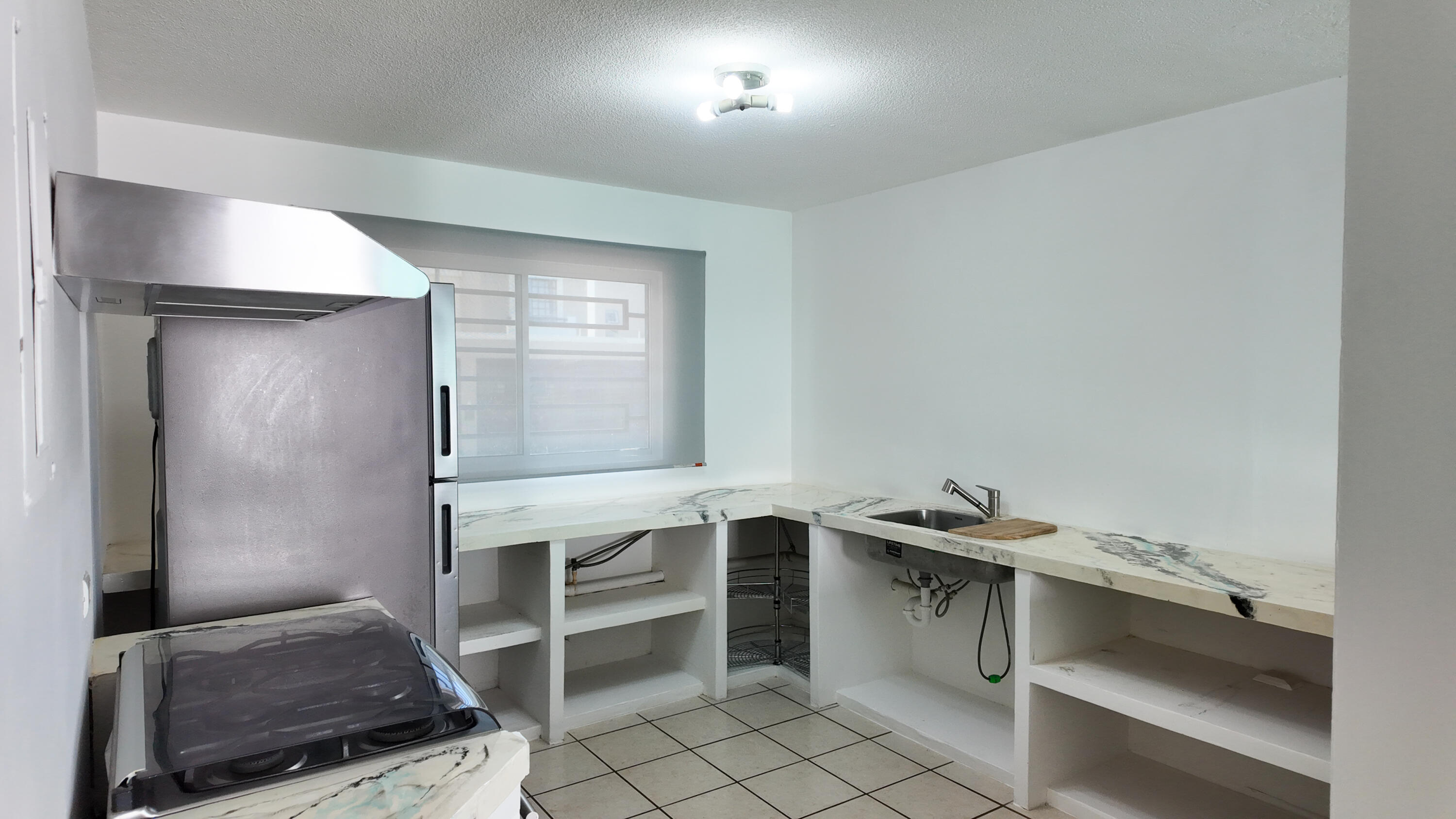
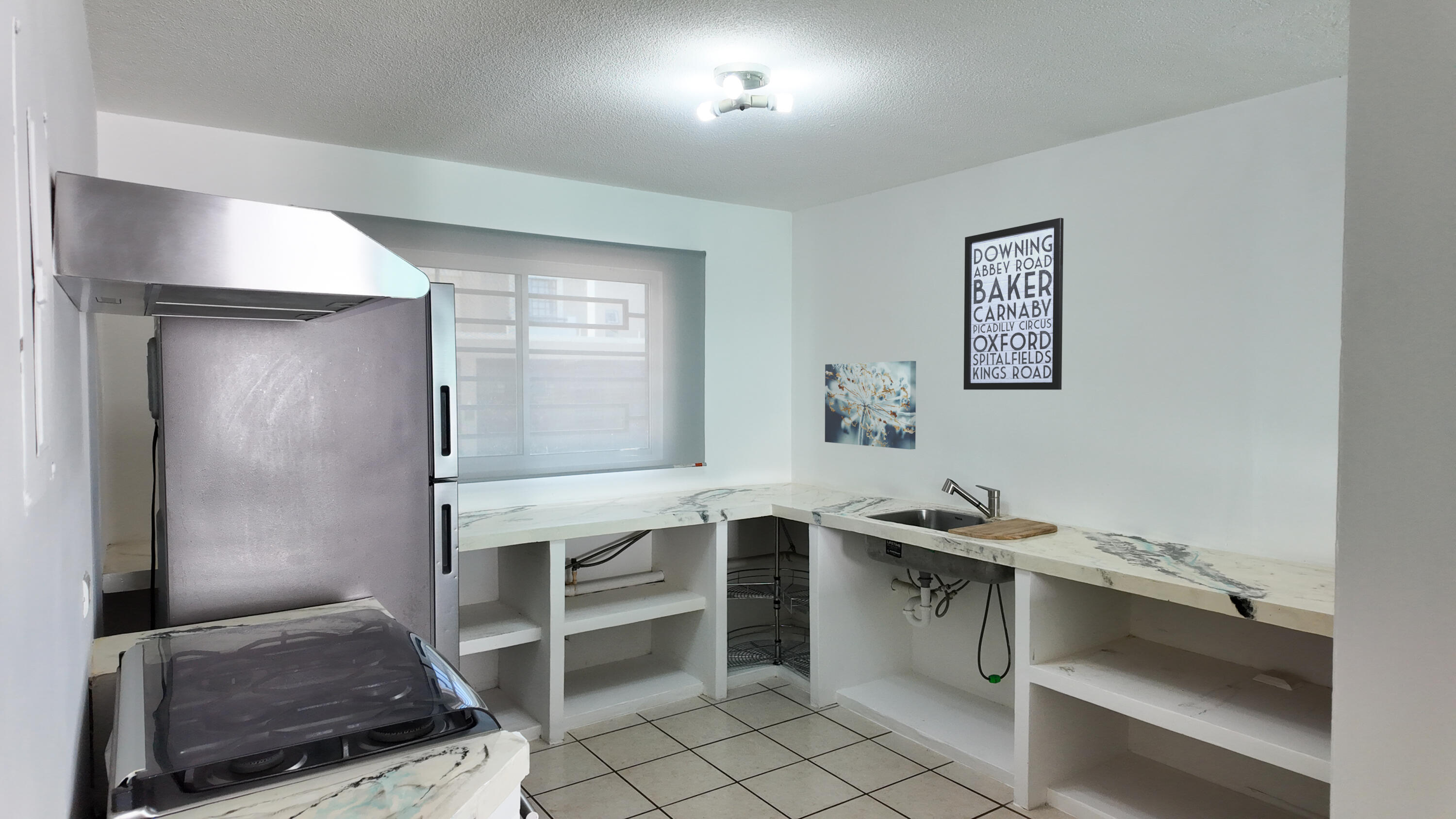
+ wall art (1010, 309)
+ wall art (867, 404)
